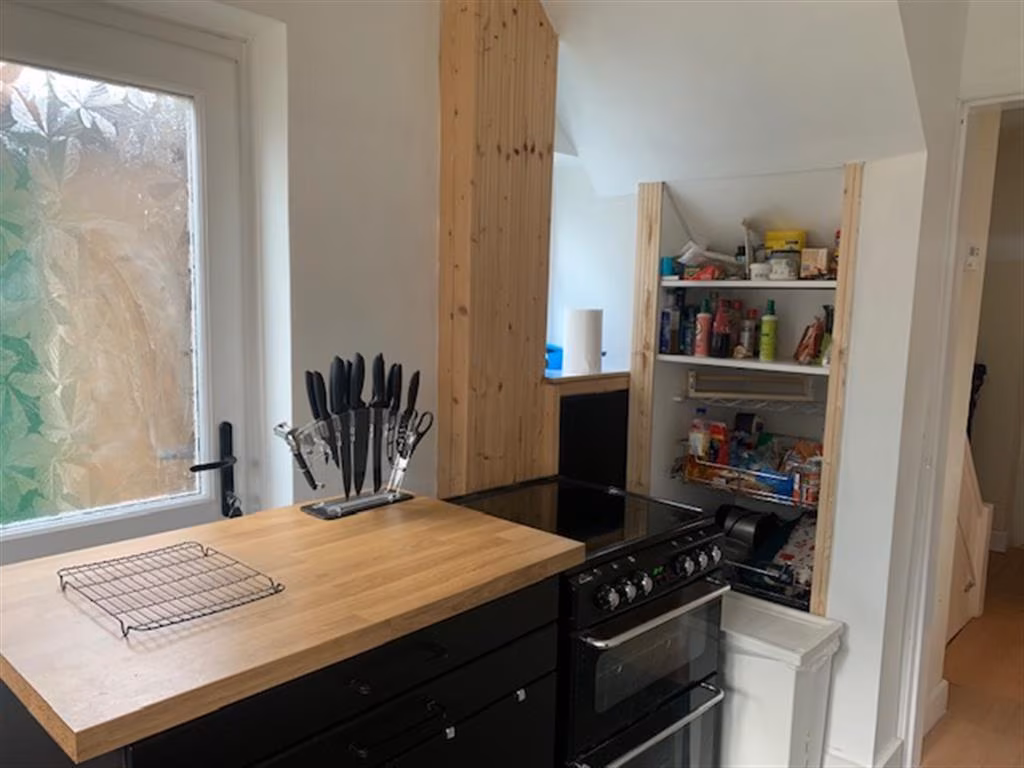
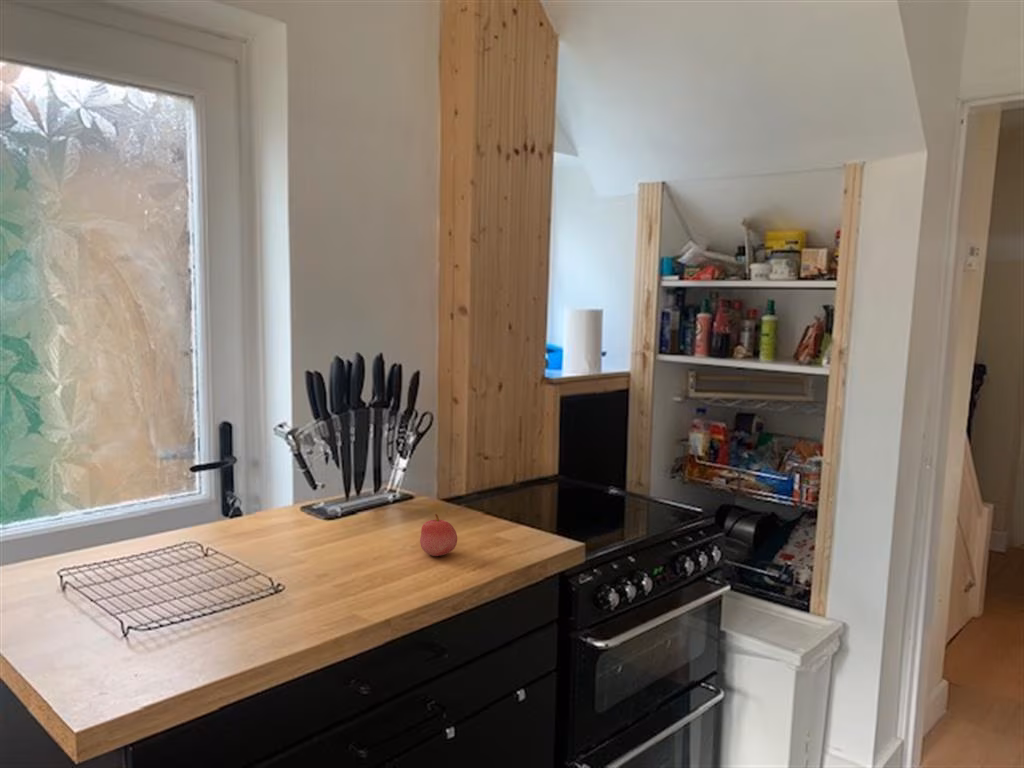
+ apple (437, 535)
